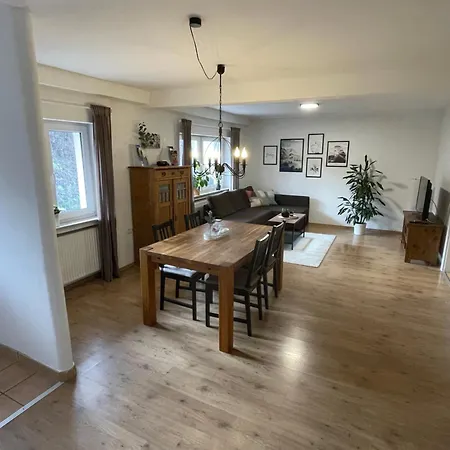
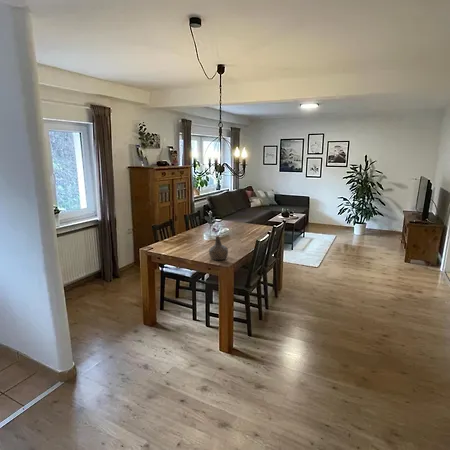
+ bottle (218, 247)
